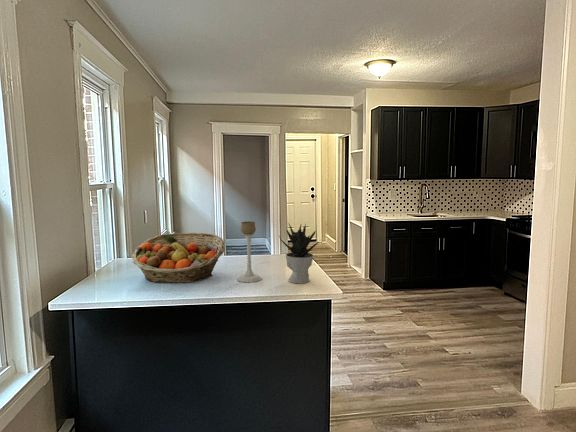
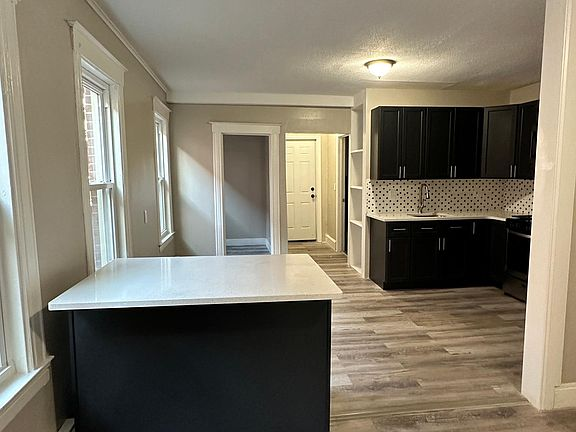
- fruit basket (179, 256)
- candle holder (248, 250)
- potted plant (297, 251)
